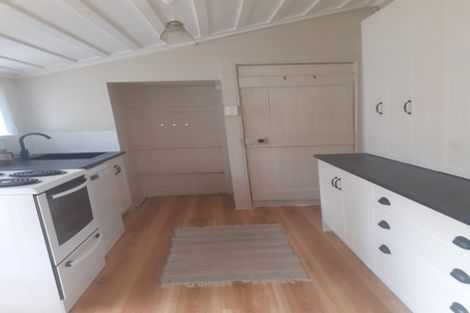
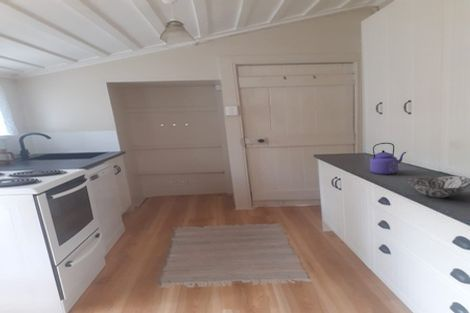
+ decorative bowl (437, 187)
+ kettle (388, 157)
